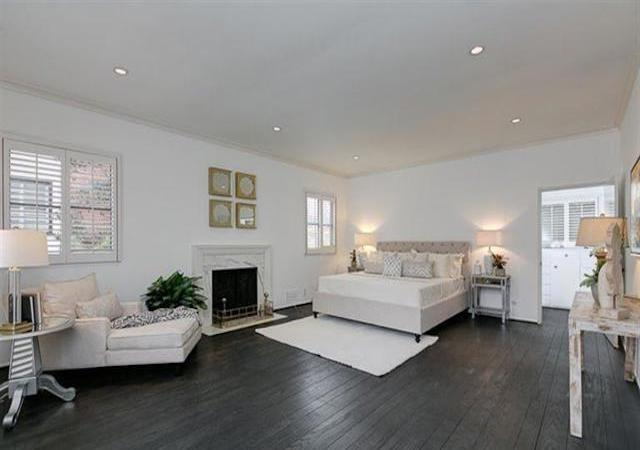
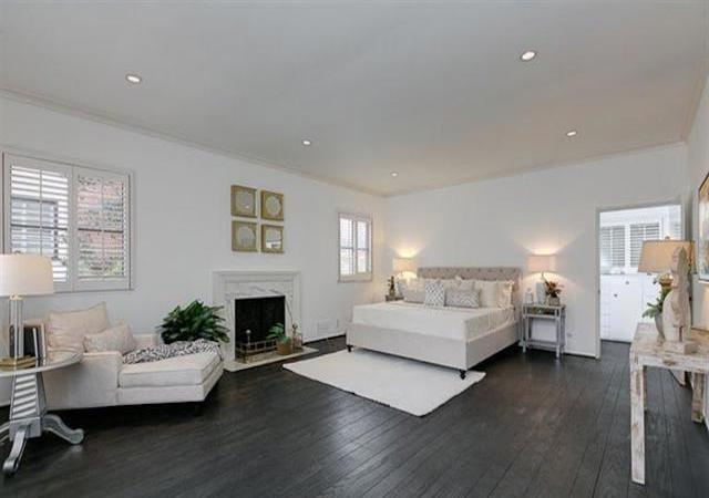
+ potted plant (279, 339)
